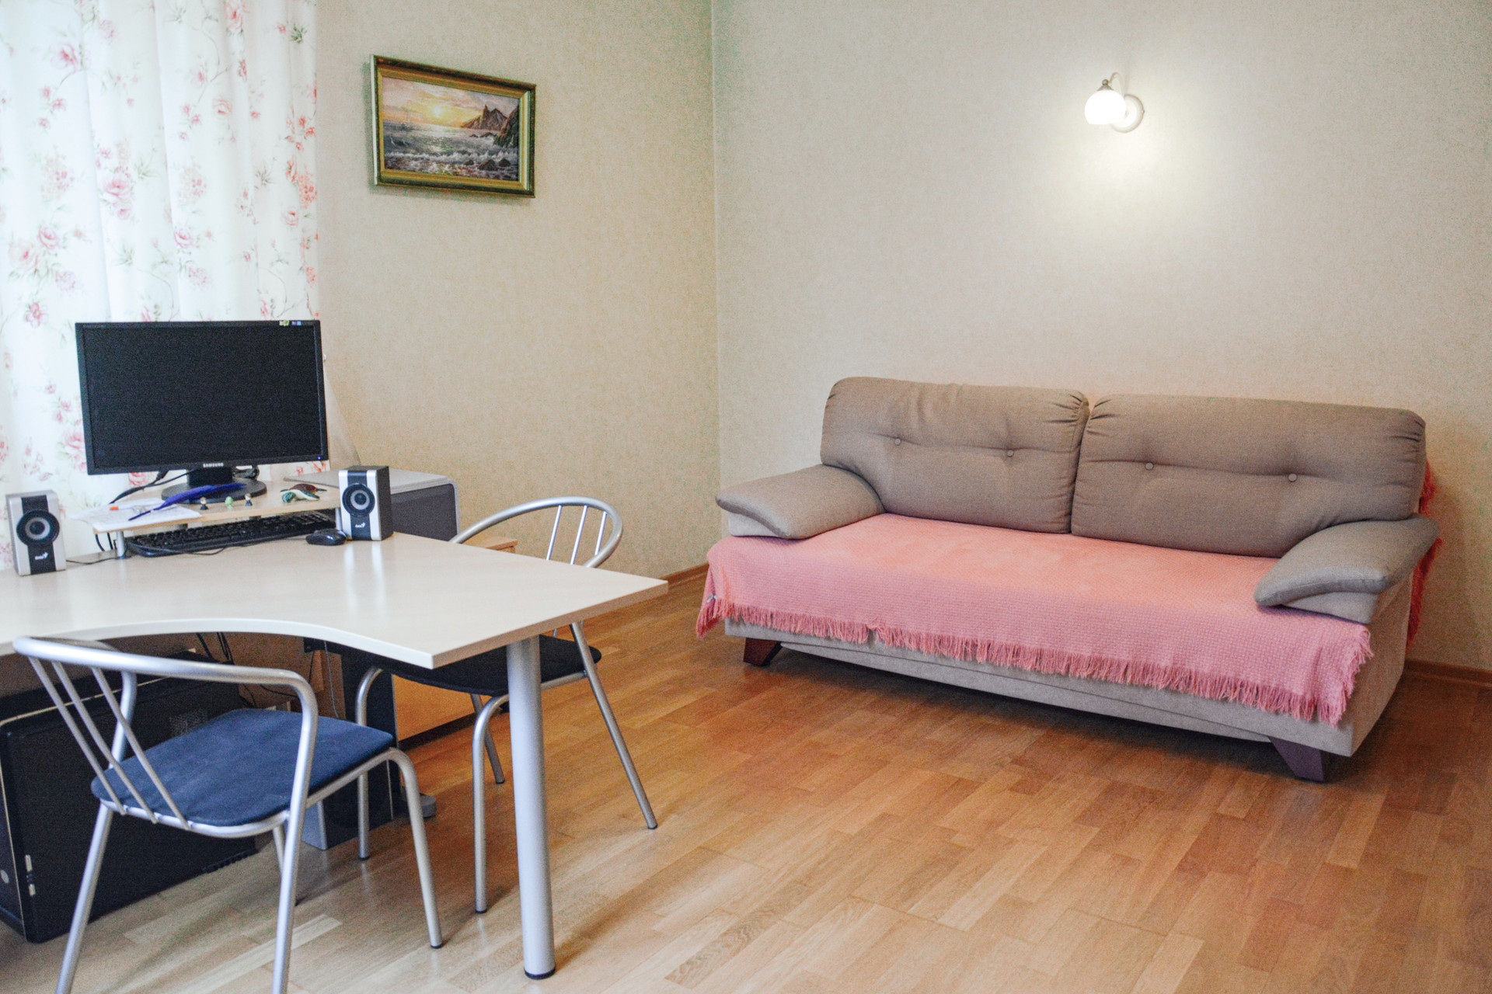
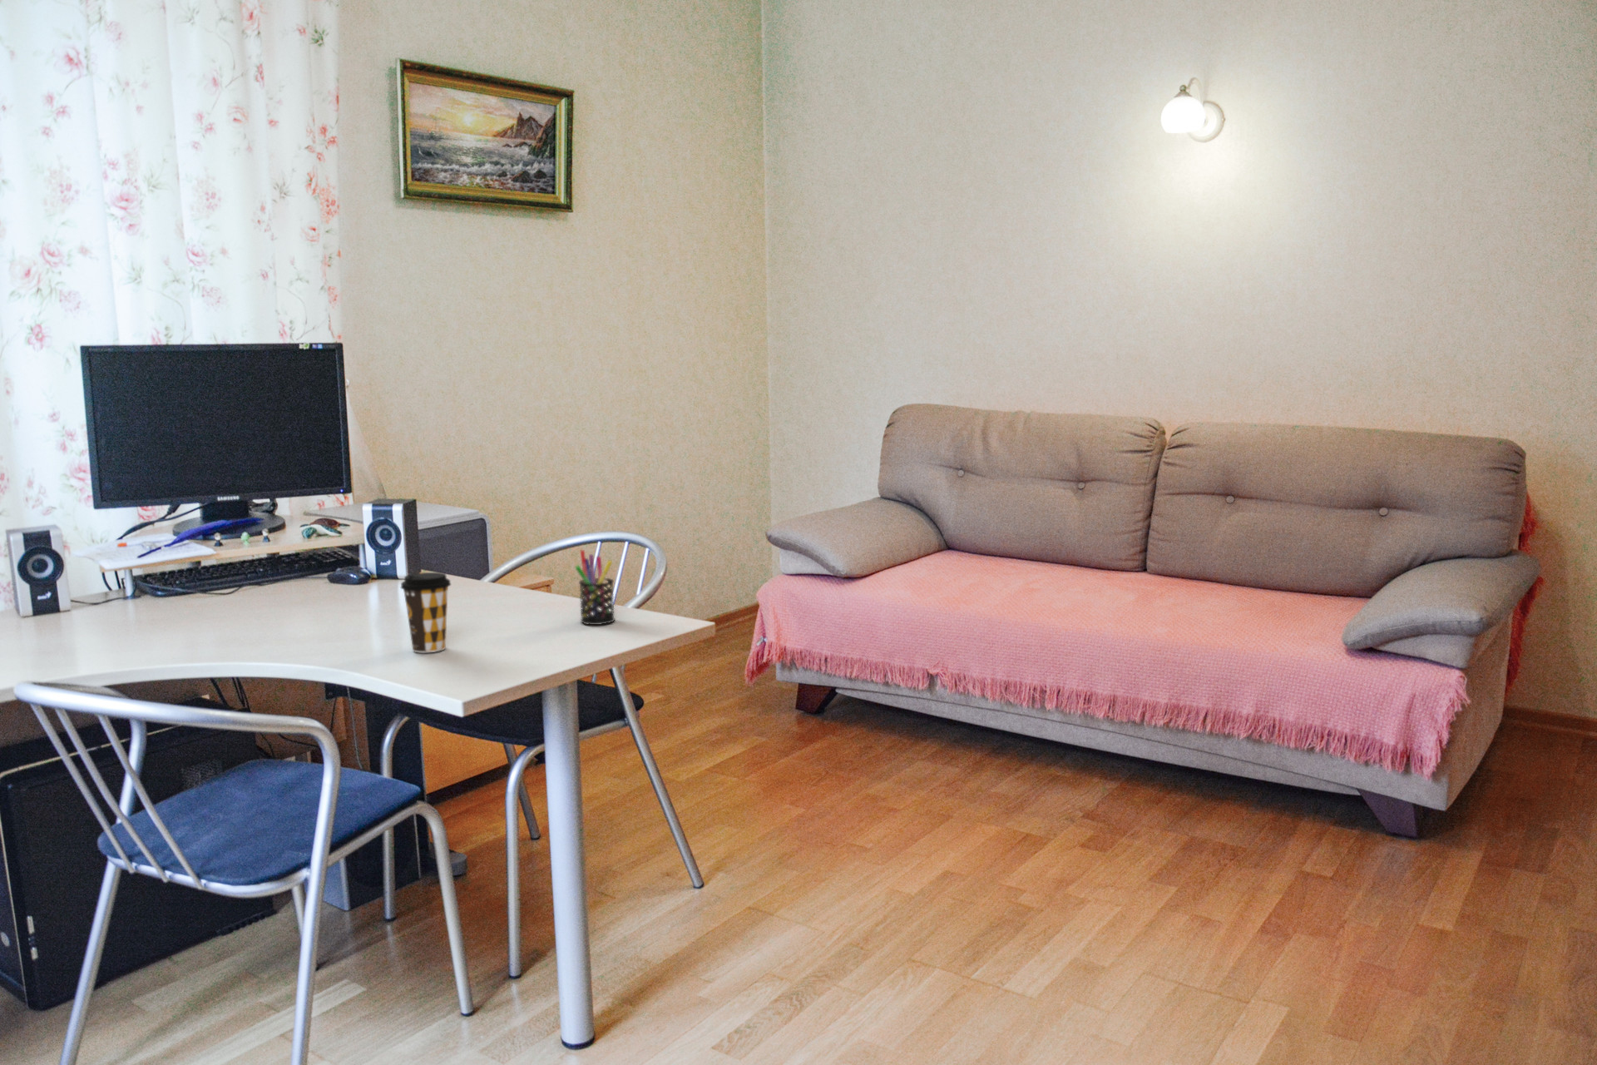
+ coffee cup (427, 612)
+ pen holder (592, 586)
